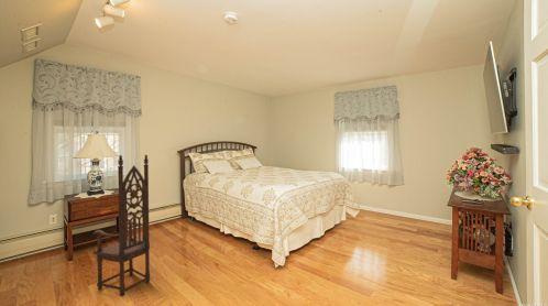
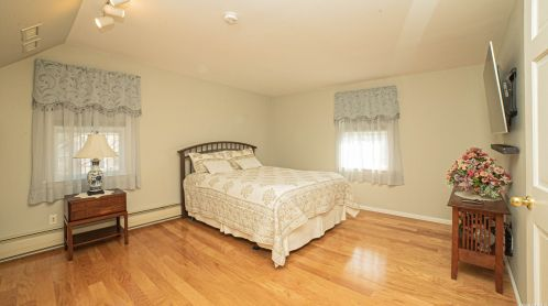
- chair (124, 219)
